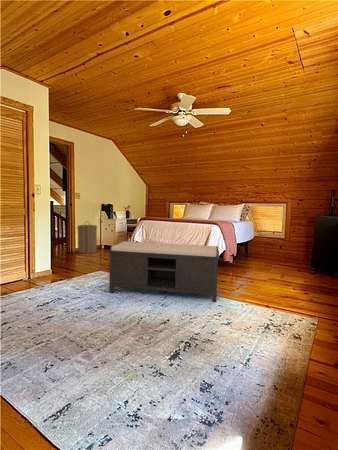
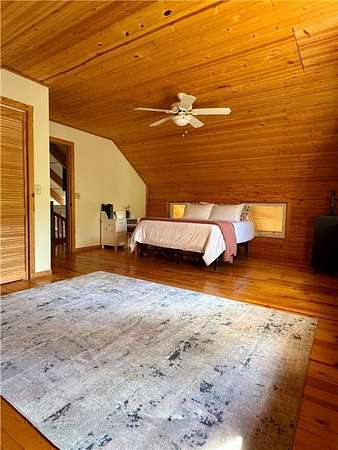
- laundry hamper (87, 236)
- bench (165, 268)
